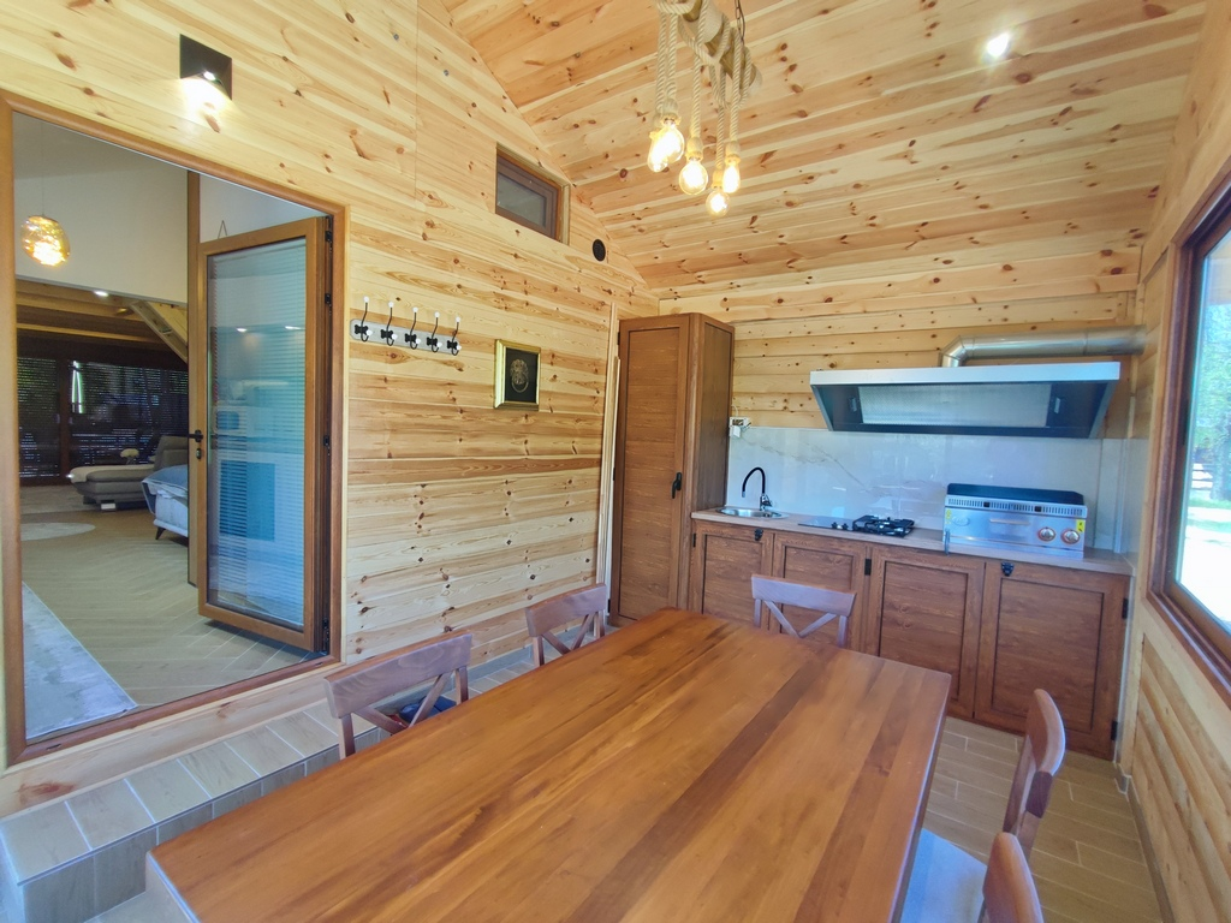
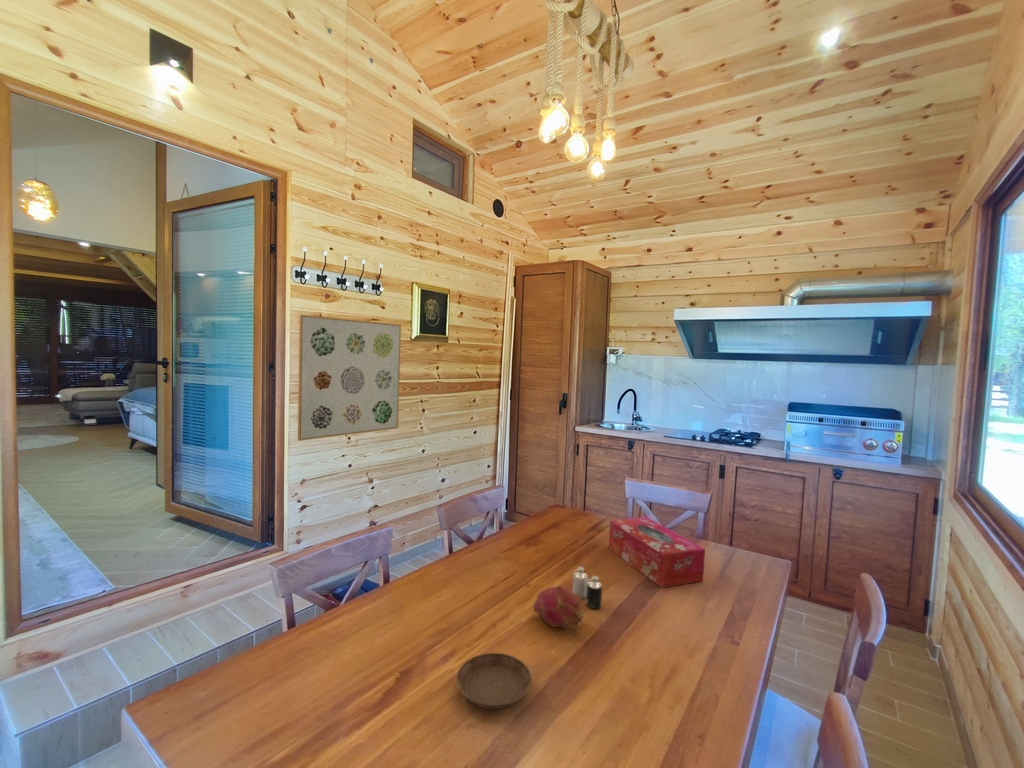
+ tissue box (653, 548)
+ wall art (353, 377)
+ fruit (558, 604)
+ saucer (493, 682)
+ candle (586, 586)
